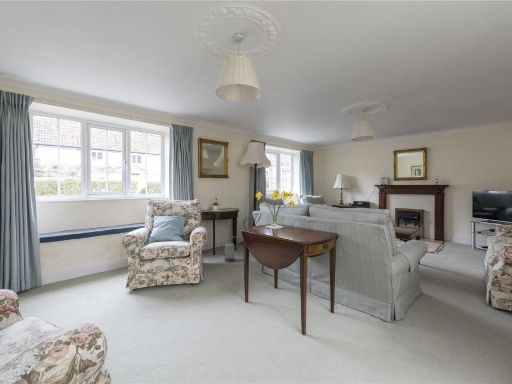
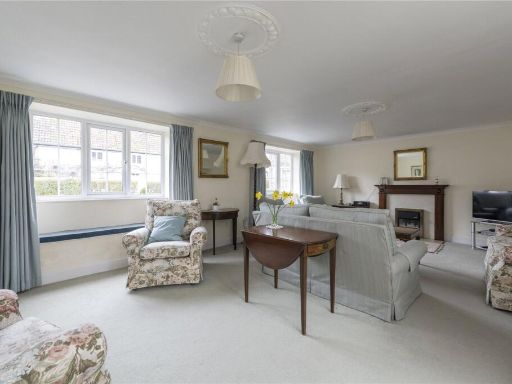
- watering can (229, 248)
